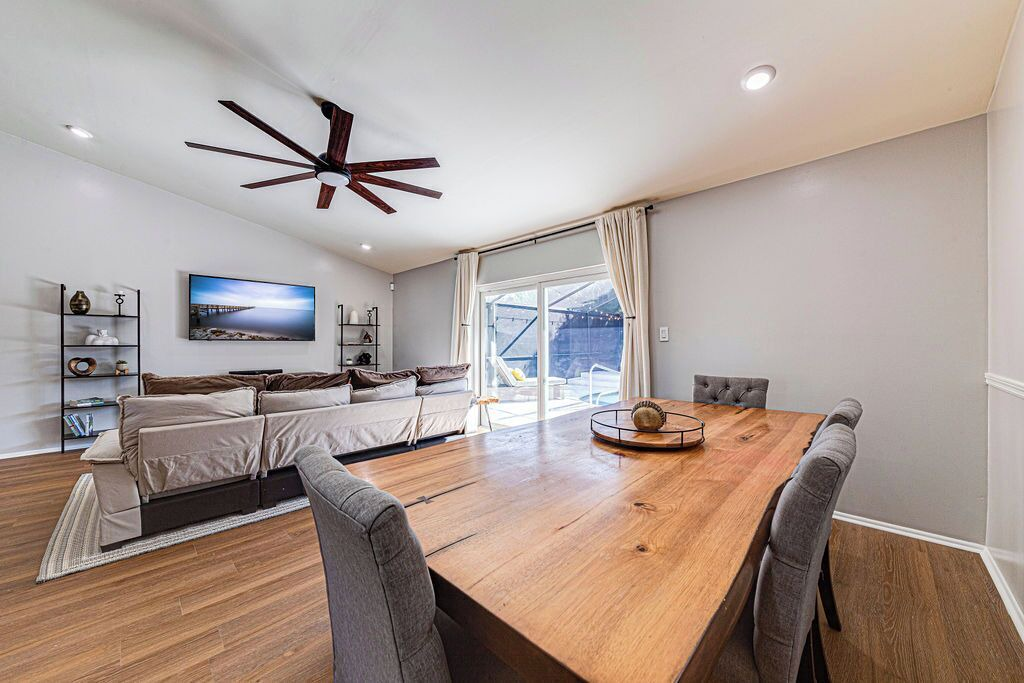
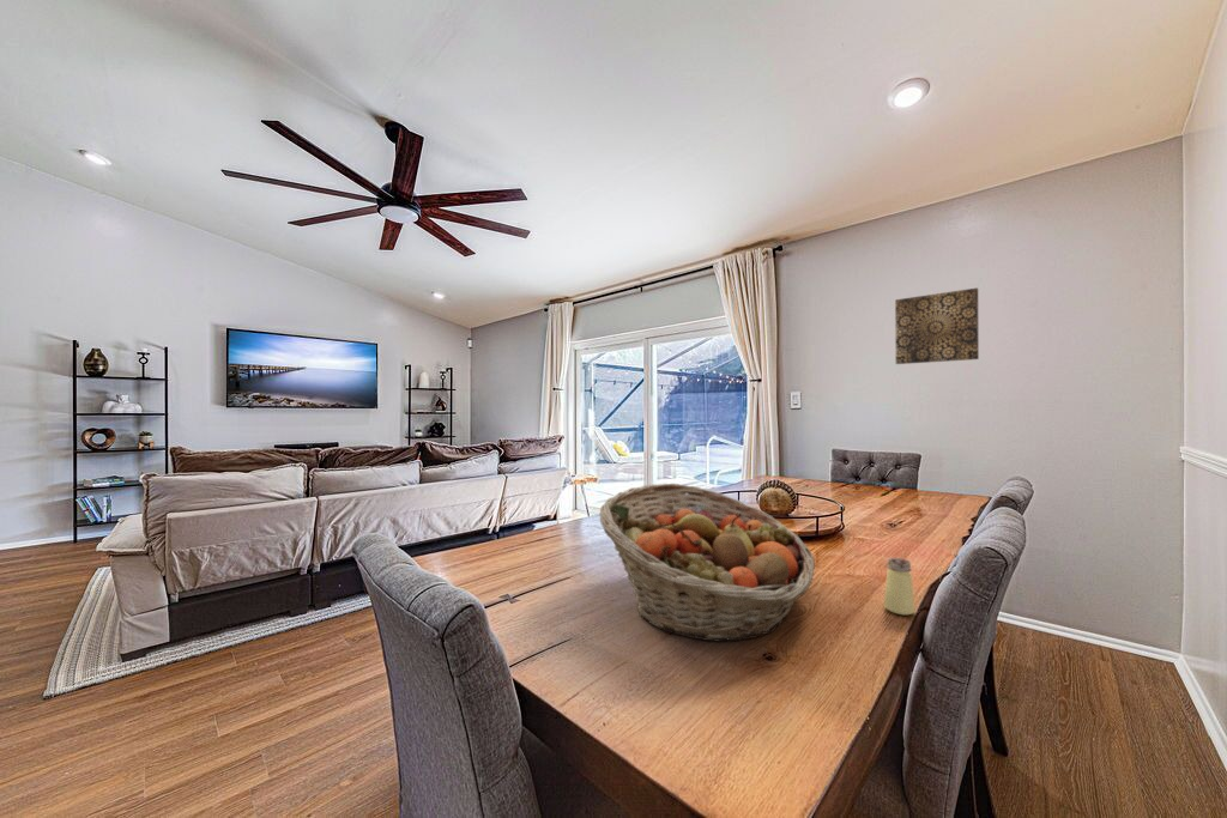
+ saltshaker (899, 584)
+ wall art (935, 328)
+ fruit basket (707, 547)
